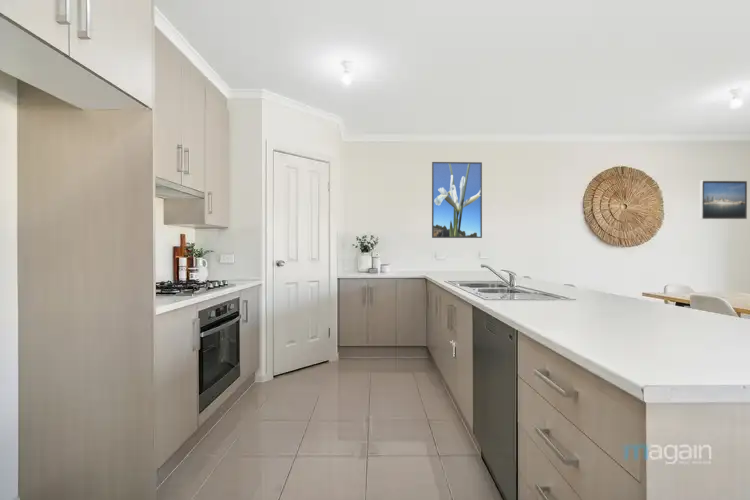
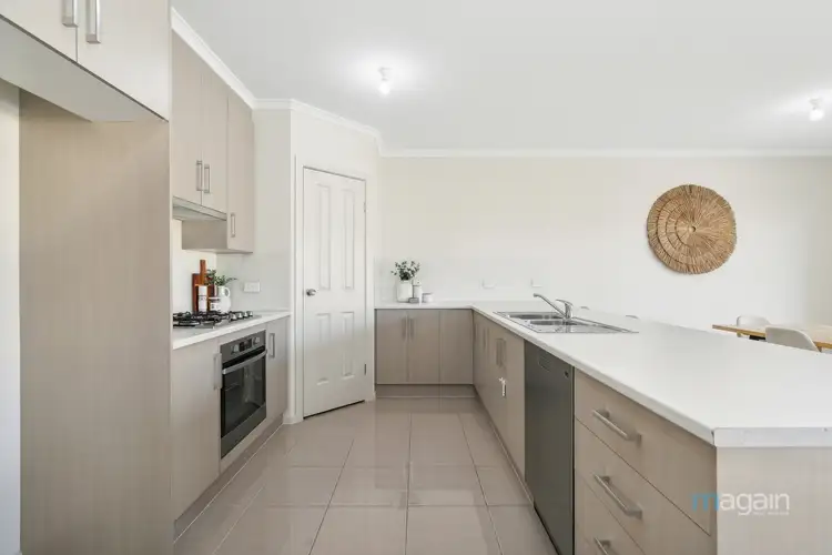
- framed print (457, 200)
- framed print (723, 200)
